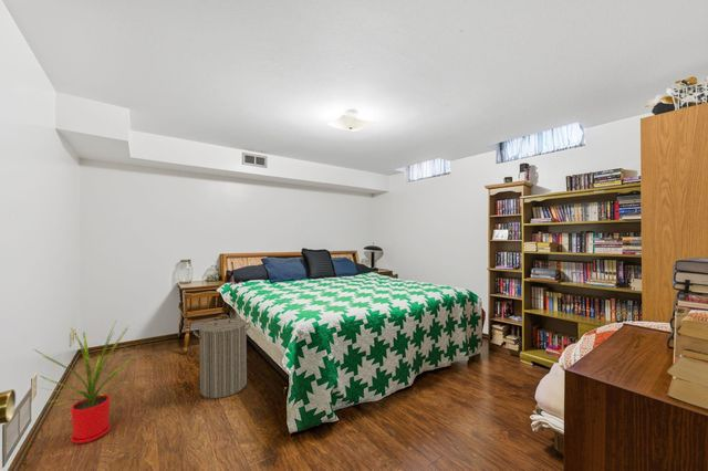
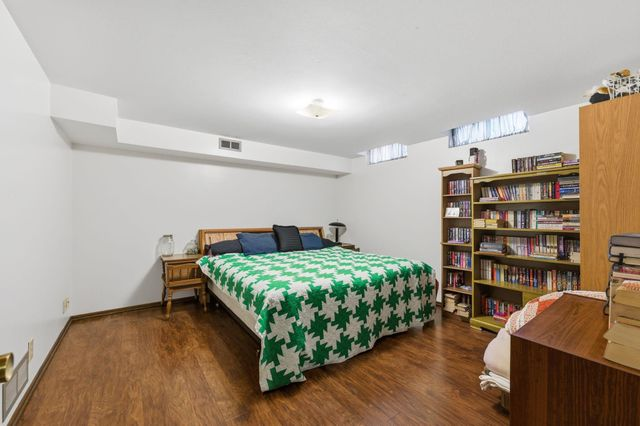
- laundry hamper (223, 350)
- house plant (88, 381)
